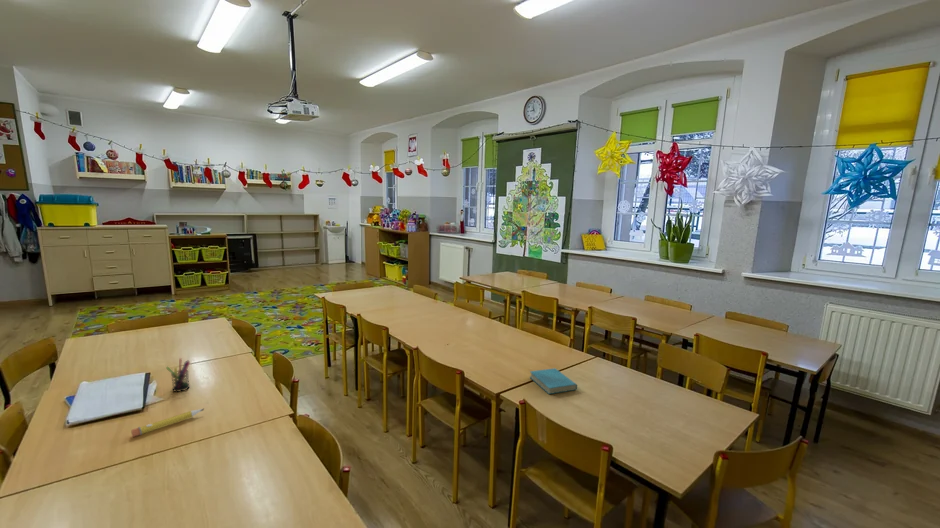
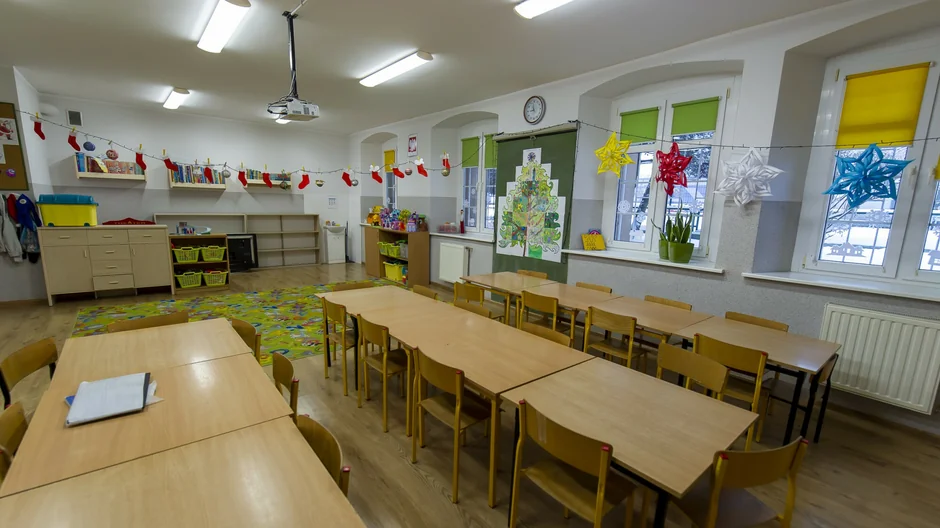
- pencil (170, 420)
- book (552, 380)
- pen holder (178, 374)
